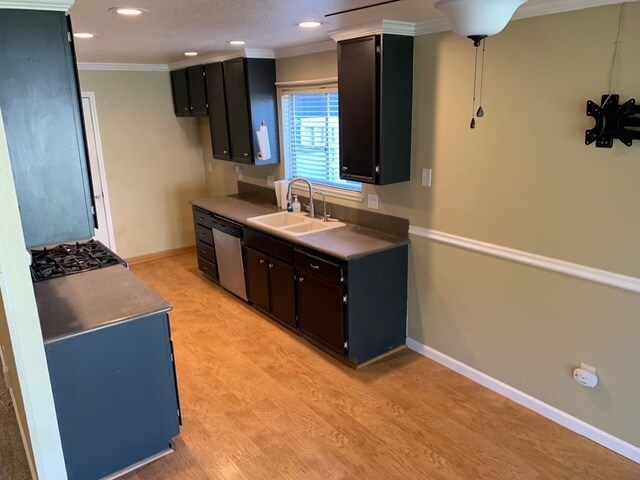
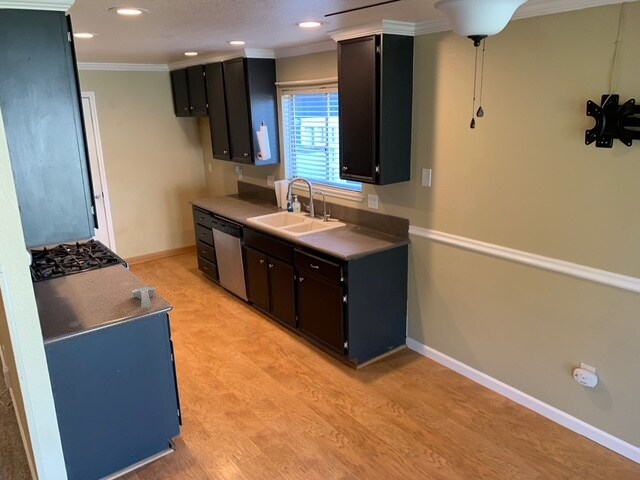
+ spoon rest (144, 293)
